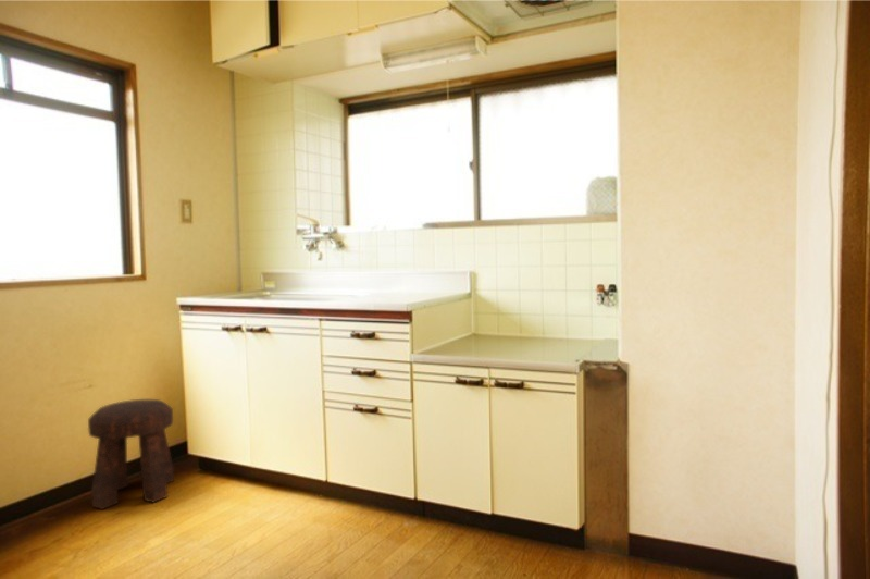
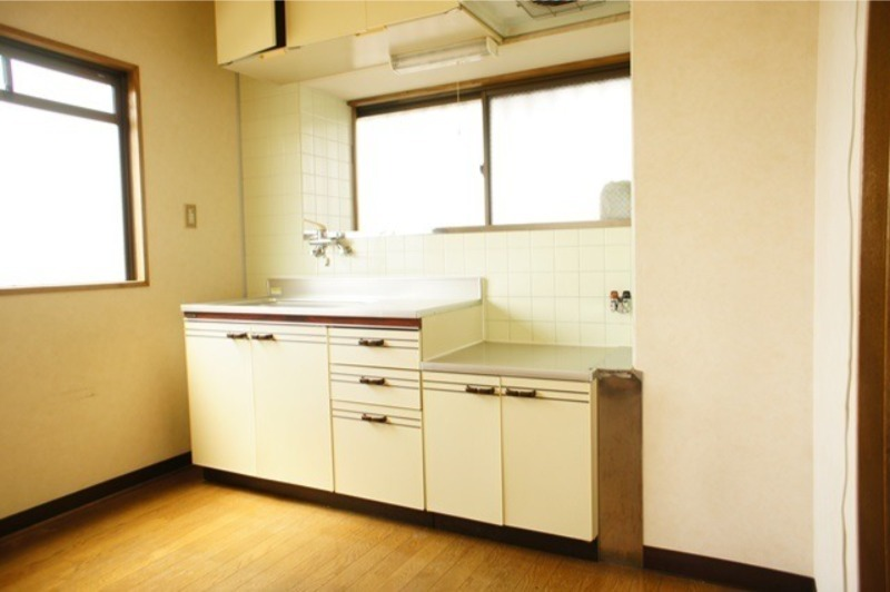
- stool (139, 448)
